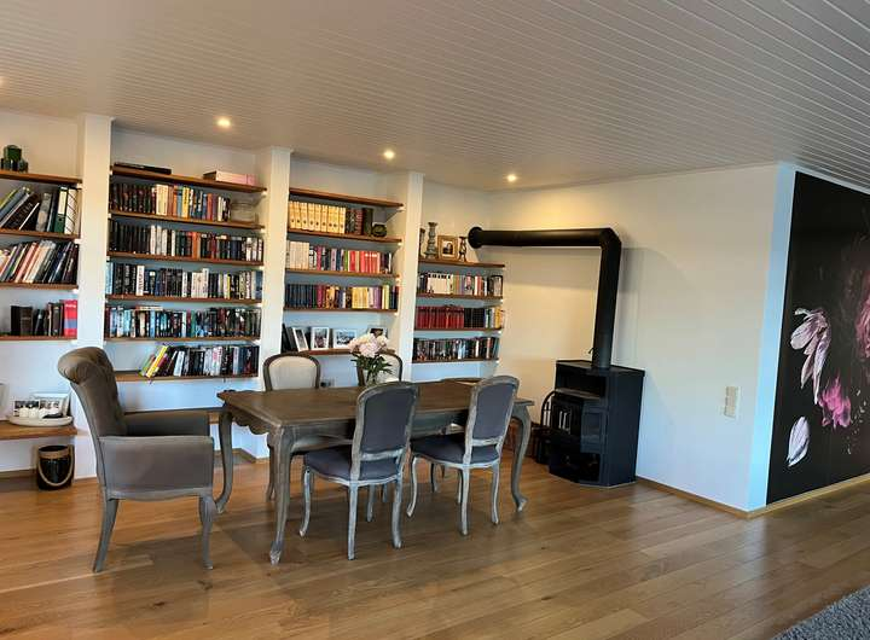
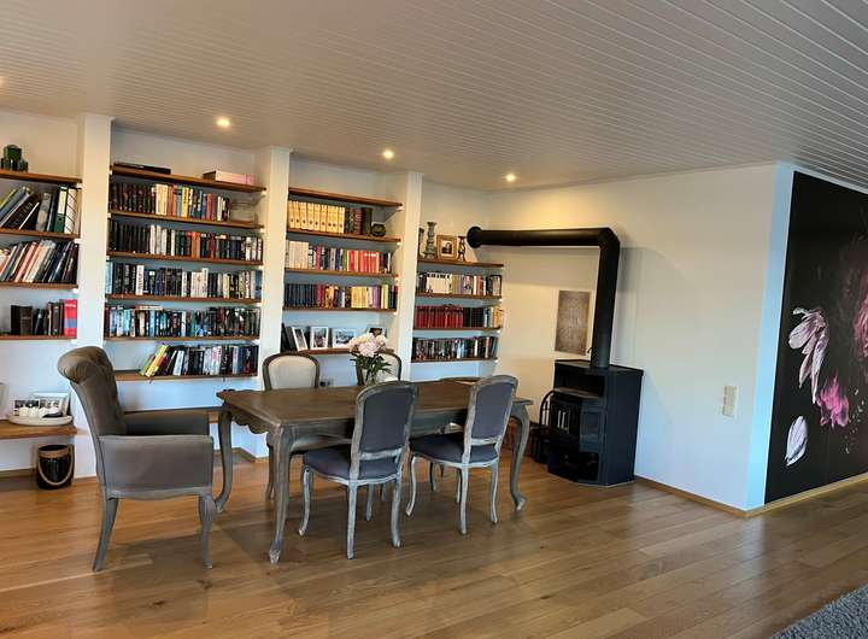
+ wall art (571, 322)
